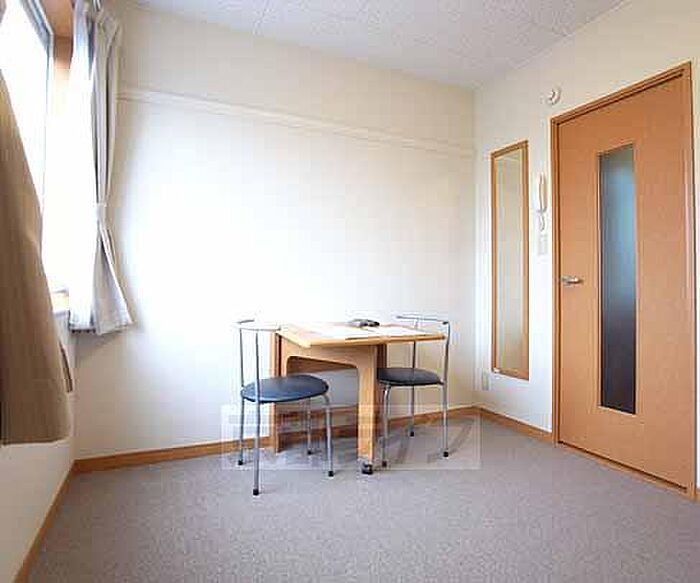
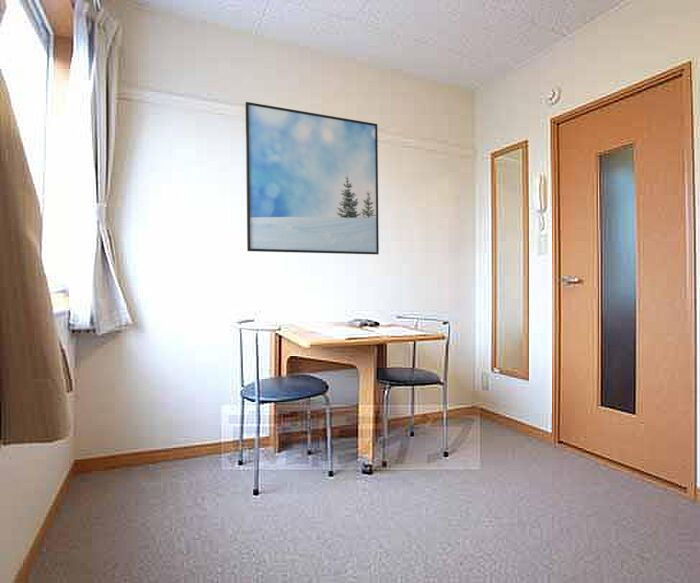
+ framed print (316, 183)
